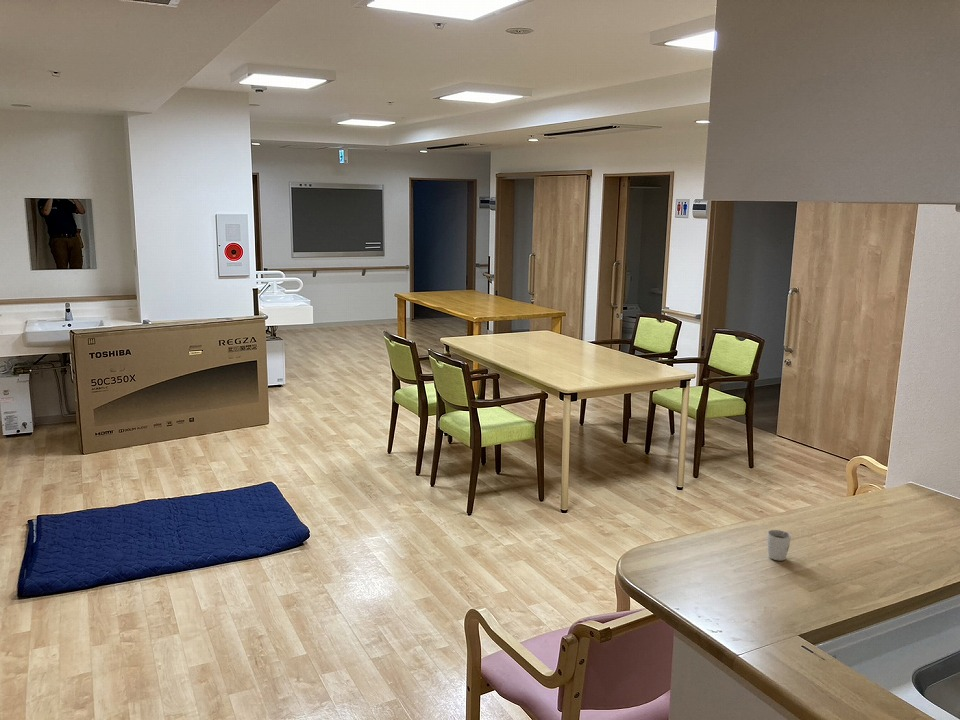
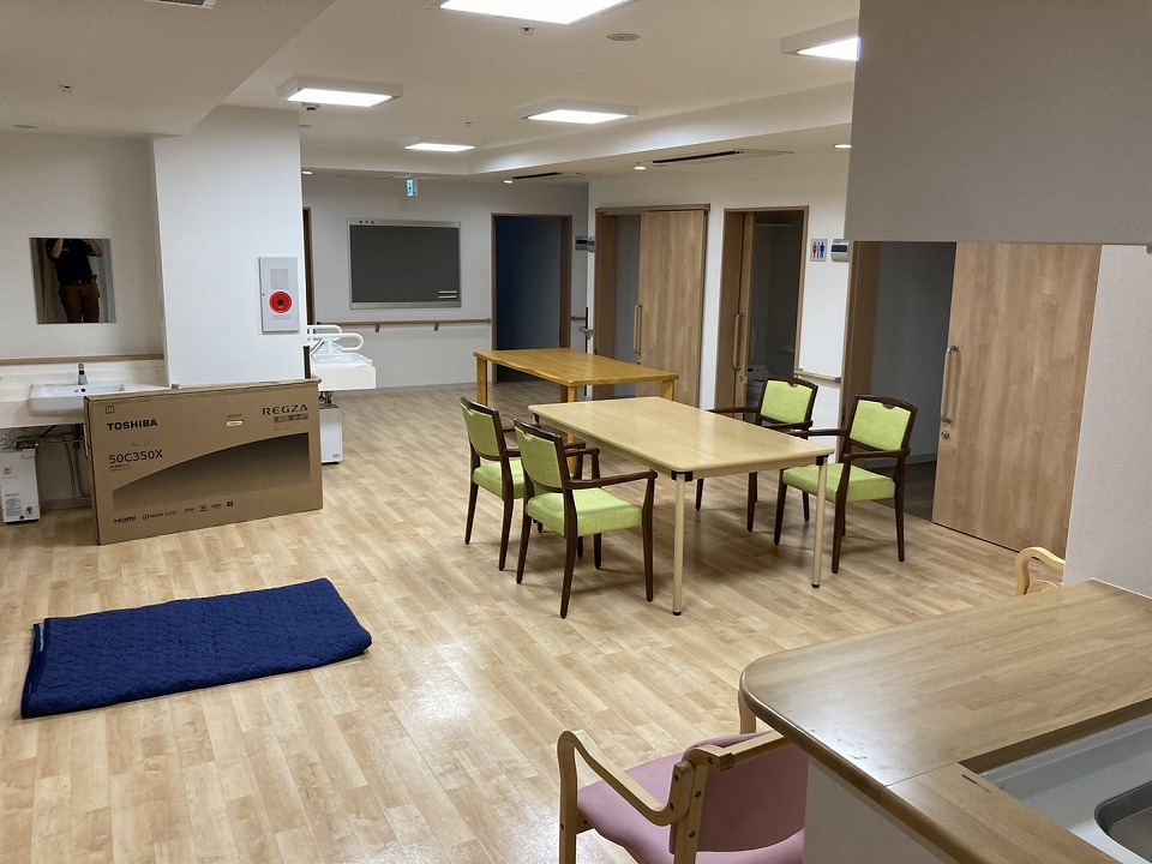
- cup (780, 536)
